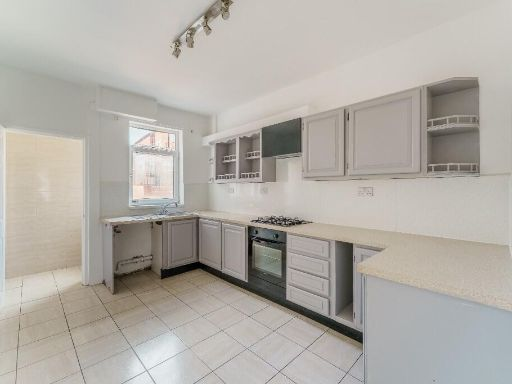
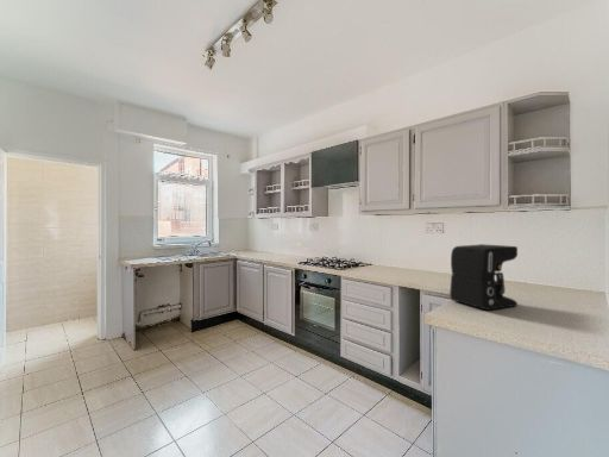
+ coffee maker (485, 274)
